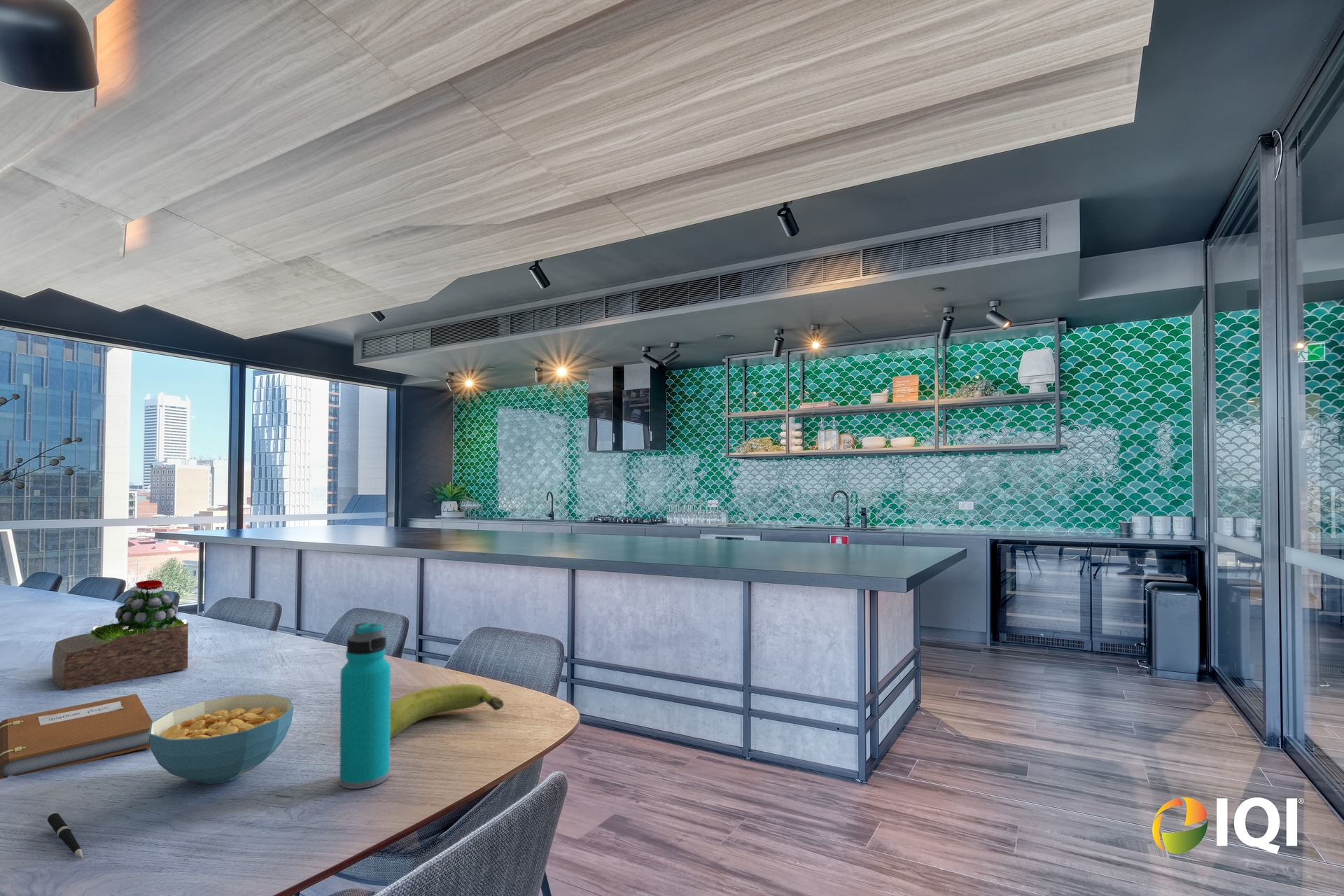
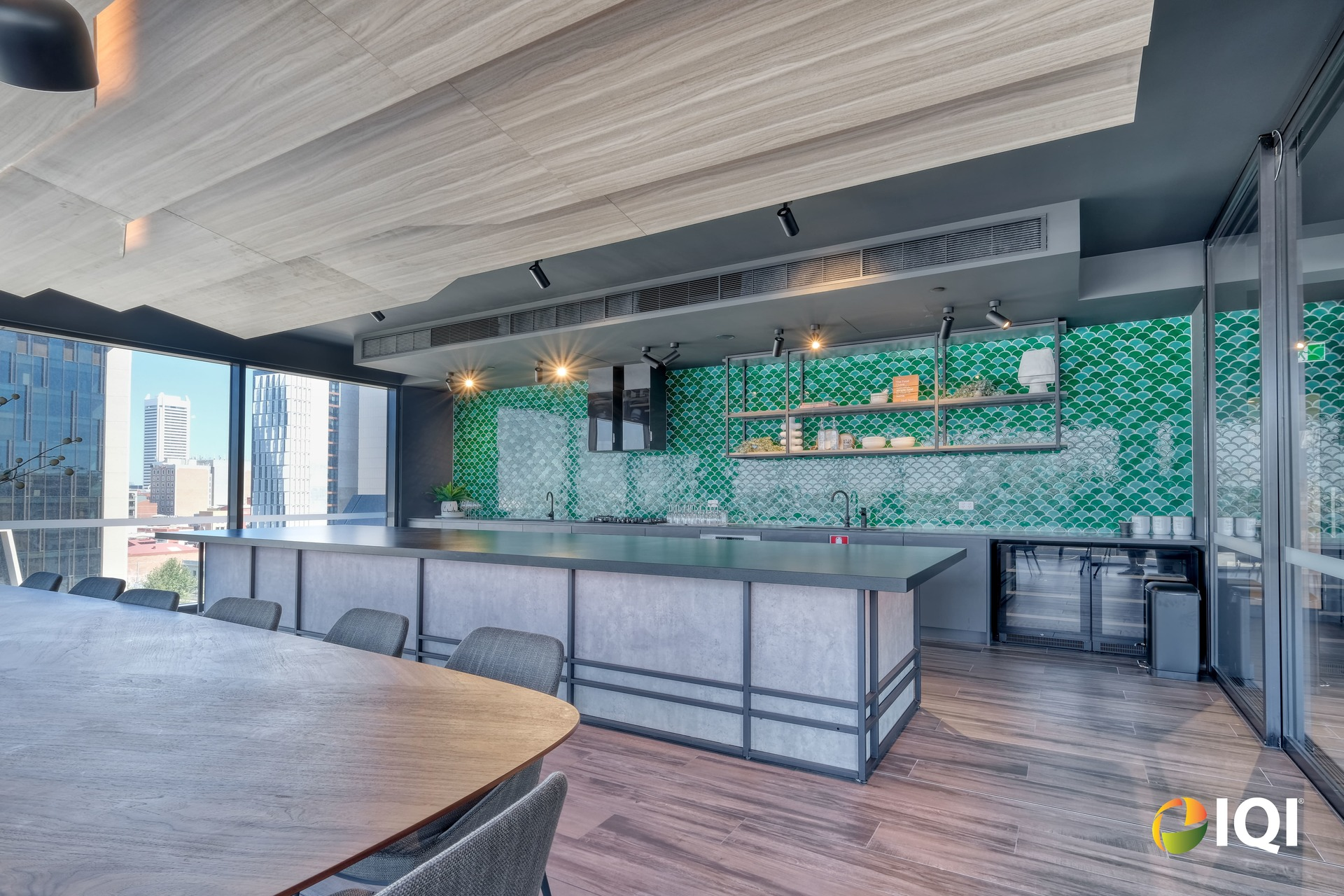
- succulent plant (120, 627)
- cereal bowl (223, 745)
- water bottle (365, 701)
- pen (66, 835)
- fruit (431, 710)
- notebook (74, 732)
